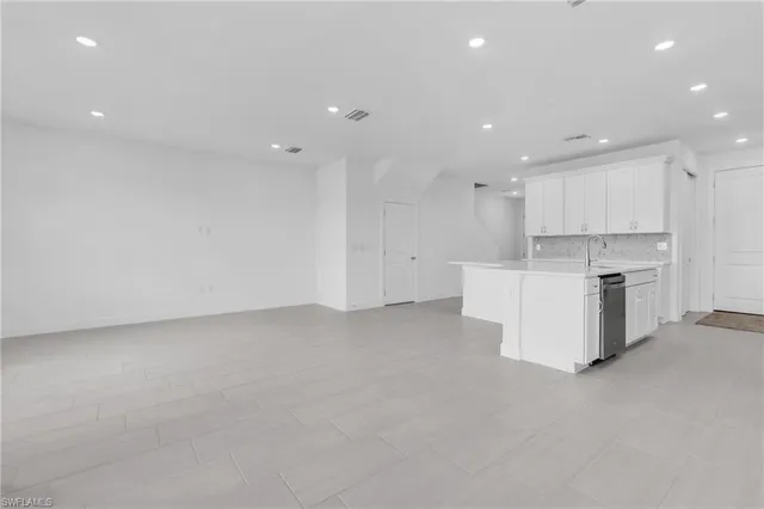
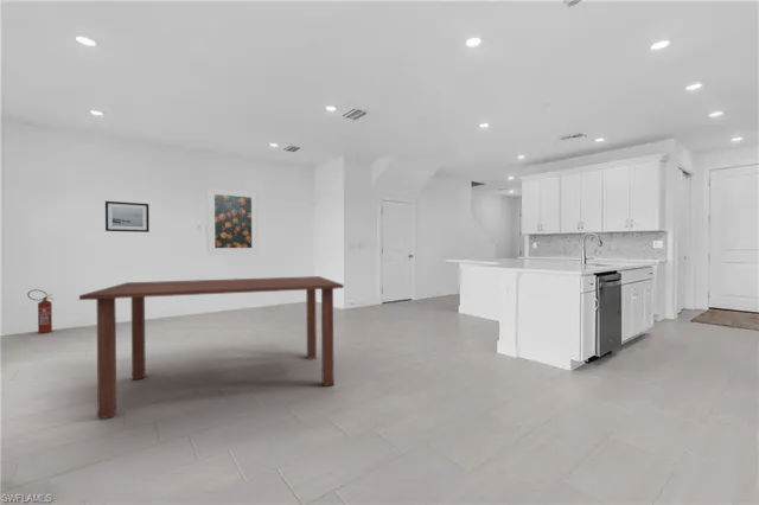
+ fire extinguisher (40, 311)
+ dining table (224, 293)
+ wall art (127, 217)
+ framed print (234, 222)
